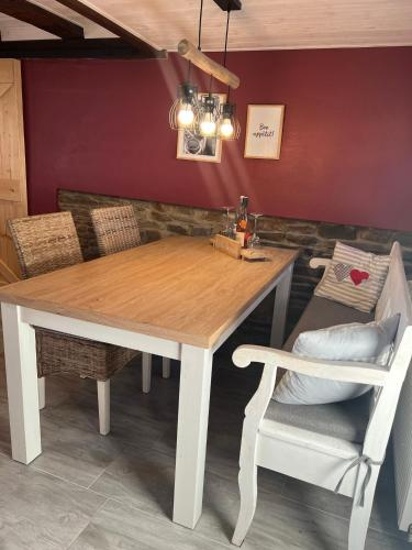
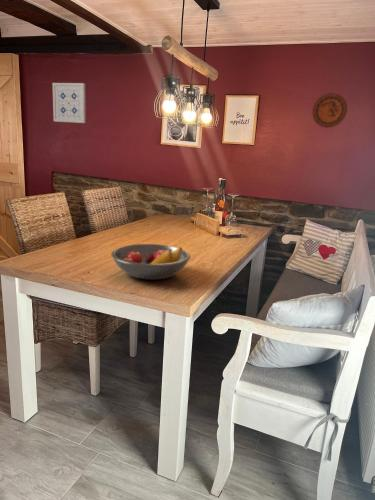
+ wall art (69, 103)
+ decorative plate (329, 110)
+ fruit bowl (151, 261)
